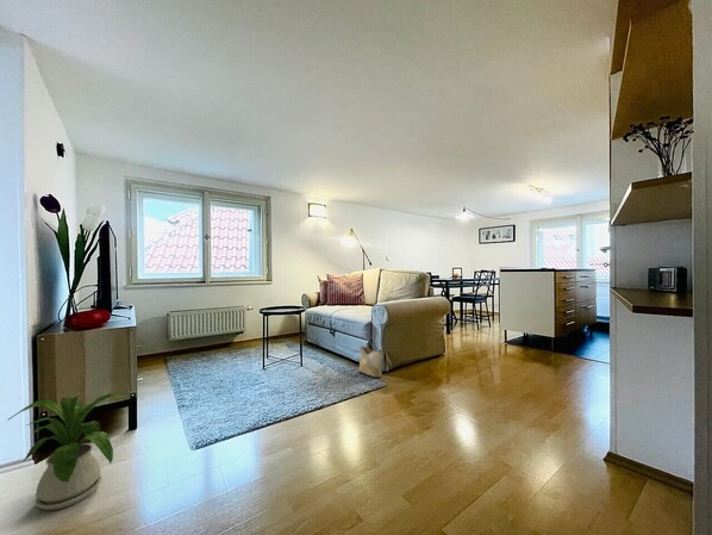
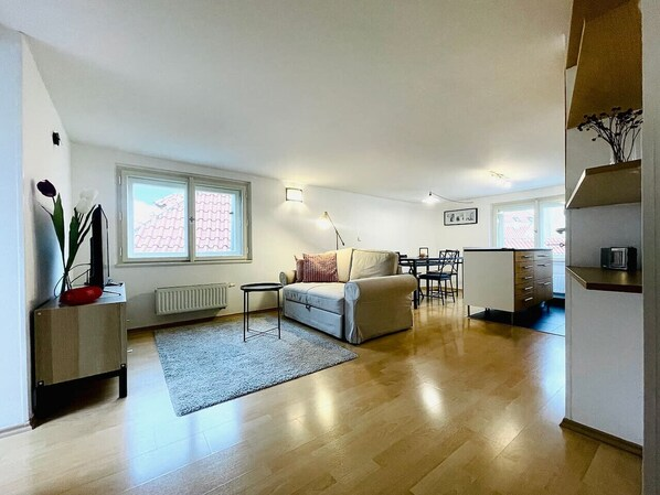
- woven basket (370, 354)
- house plant (77, 434)
